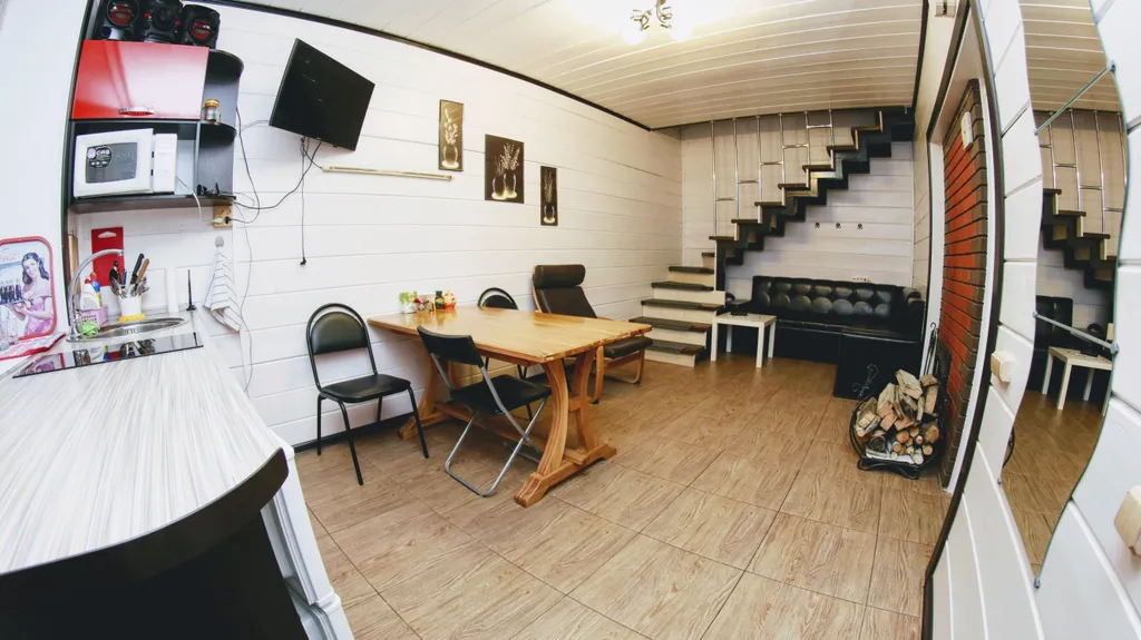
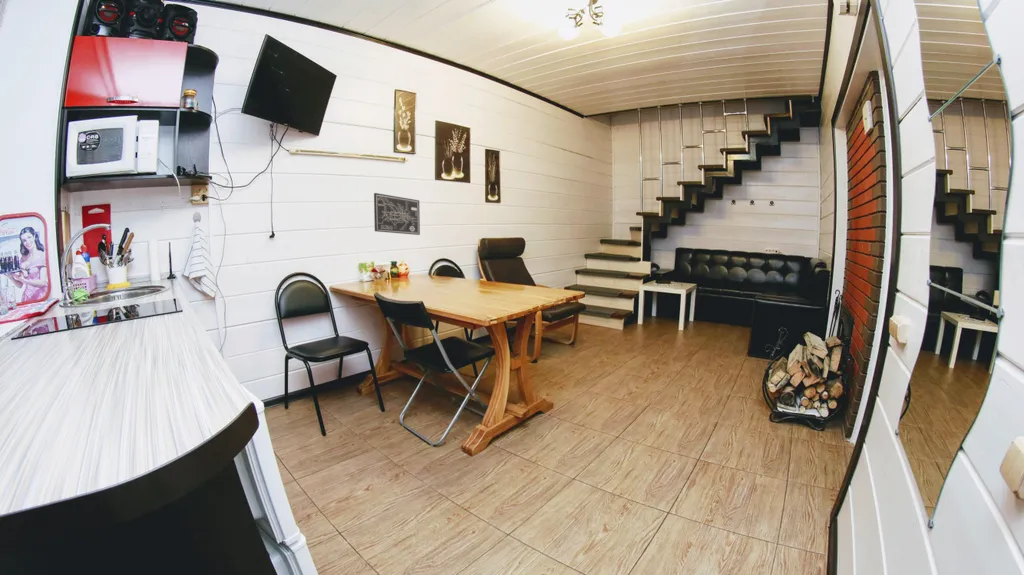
+ wall art (398, 215)
